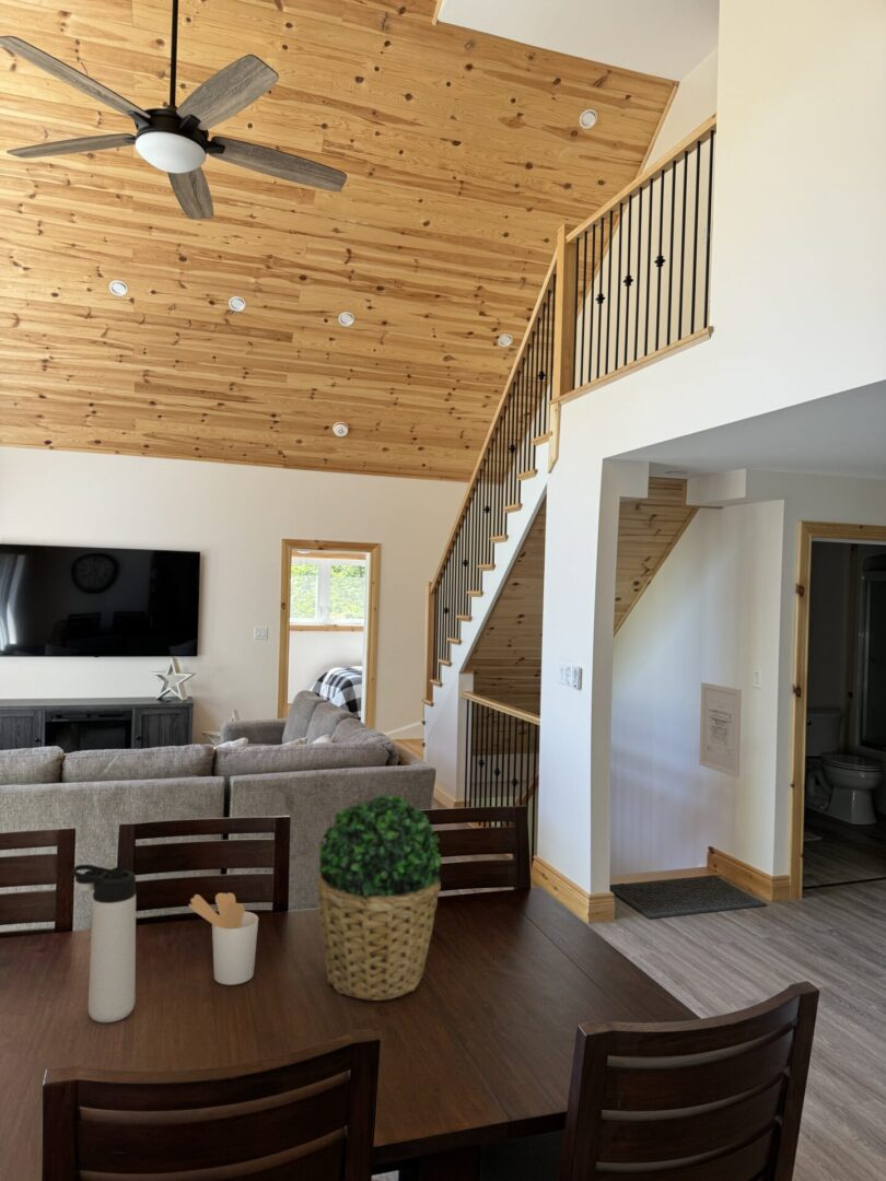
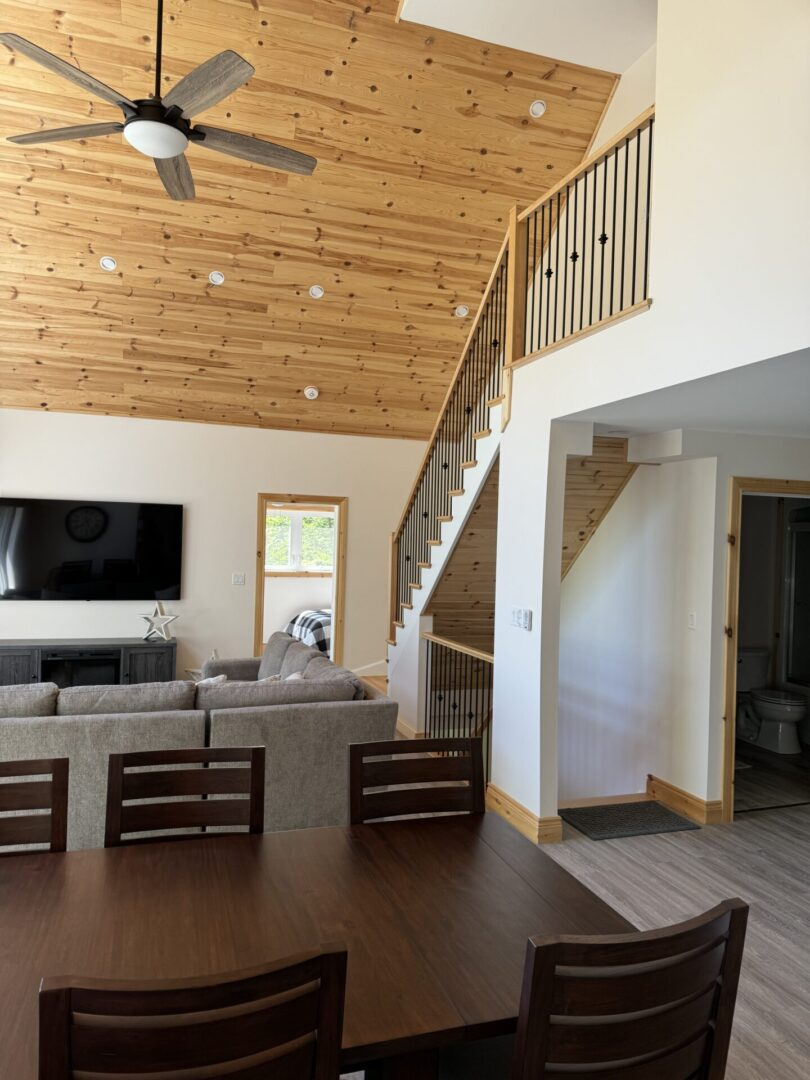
- thermos bottle (103, 940)
- utensil holder (222, 935)
- potted plant (377, 889)
- wall art (719, 728)
